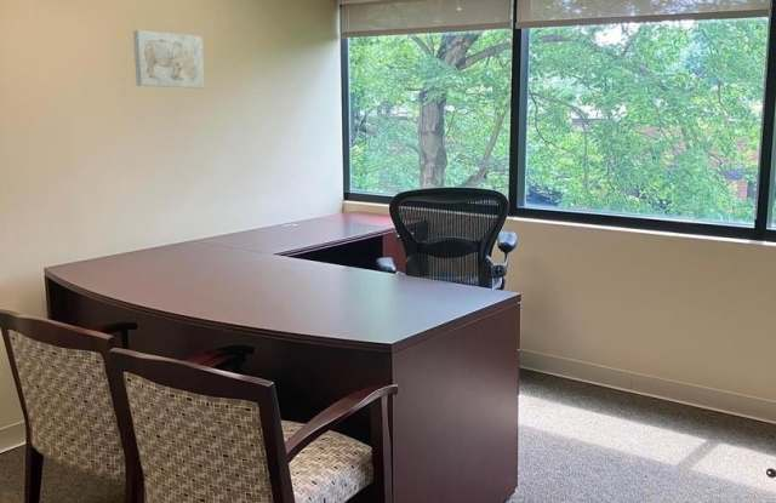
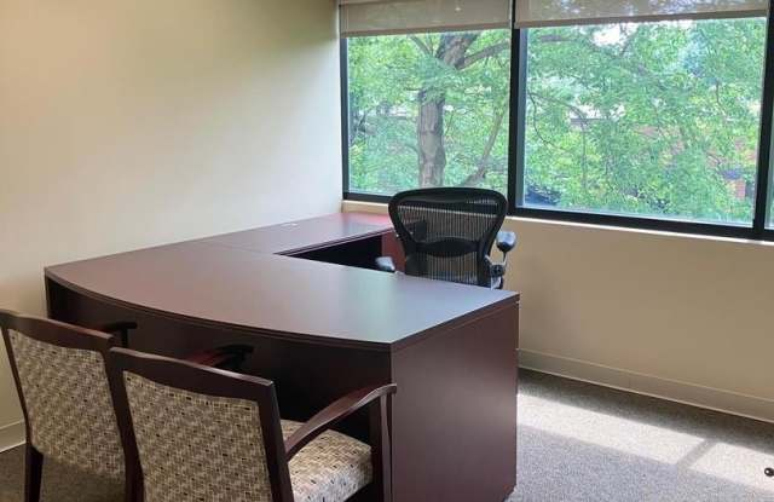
- wall art (170, 59)
